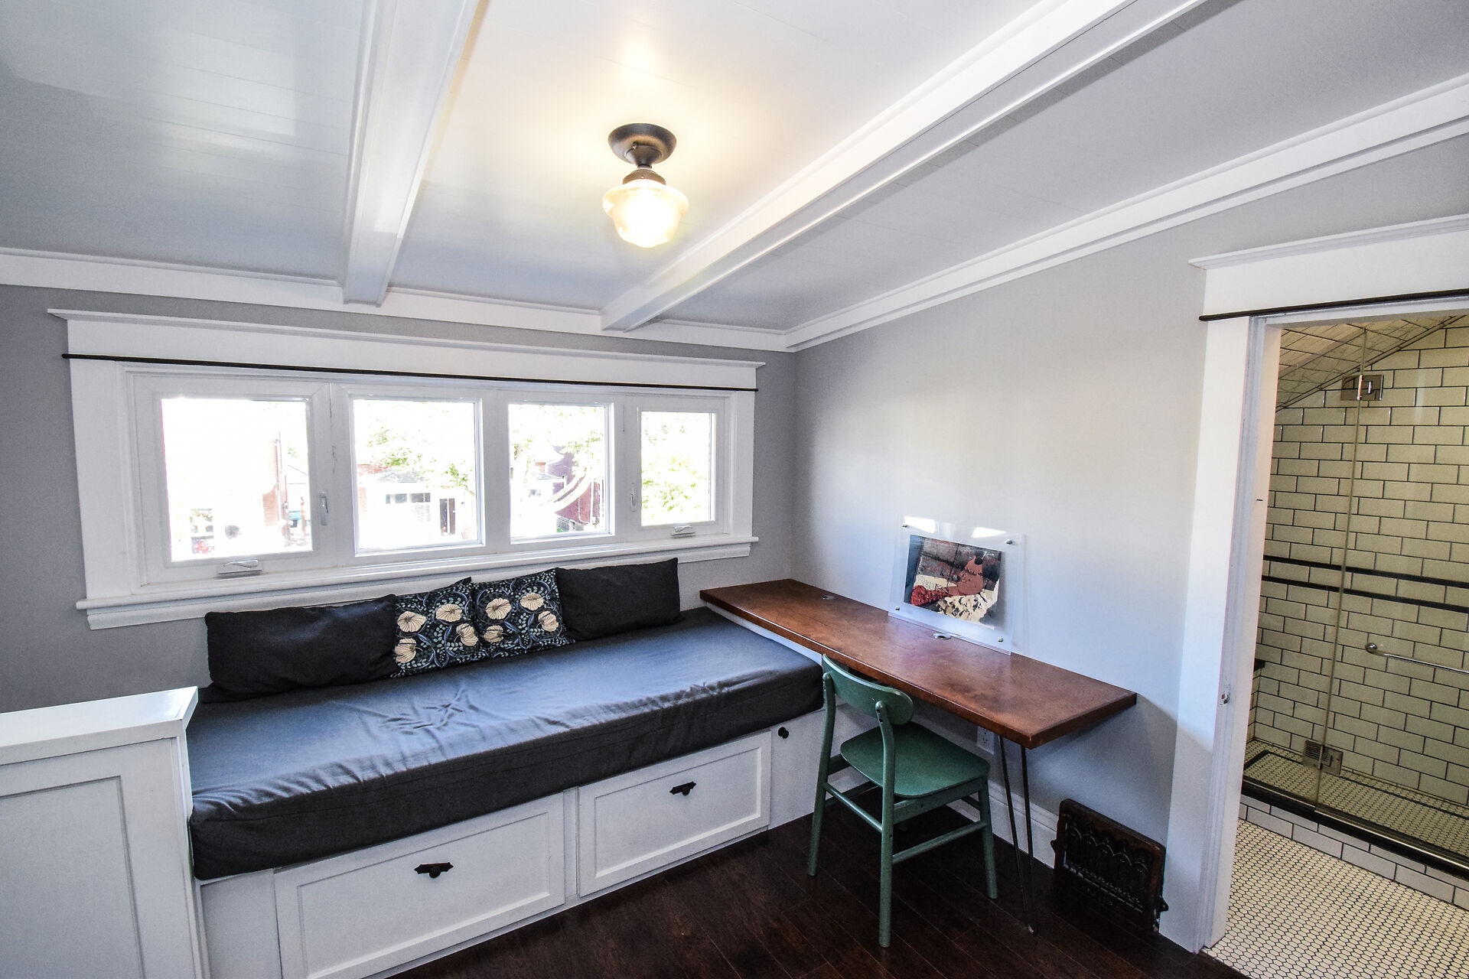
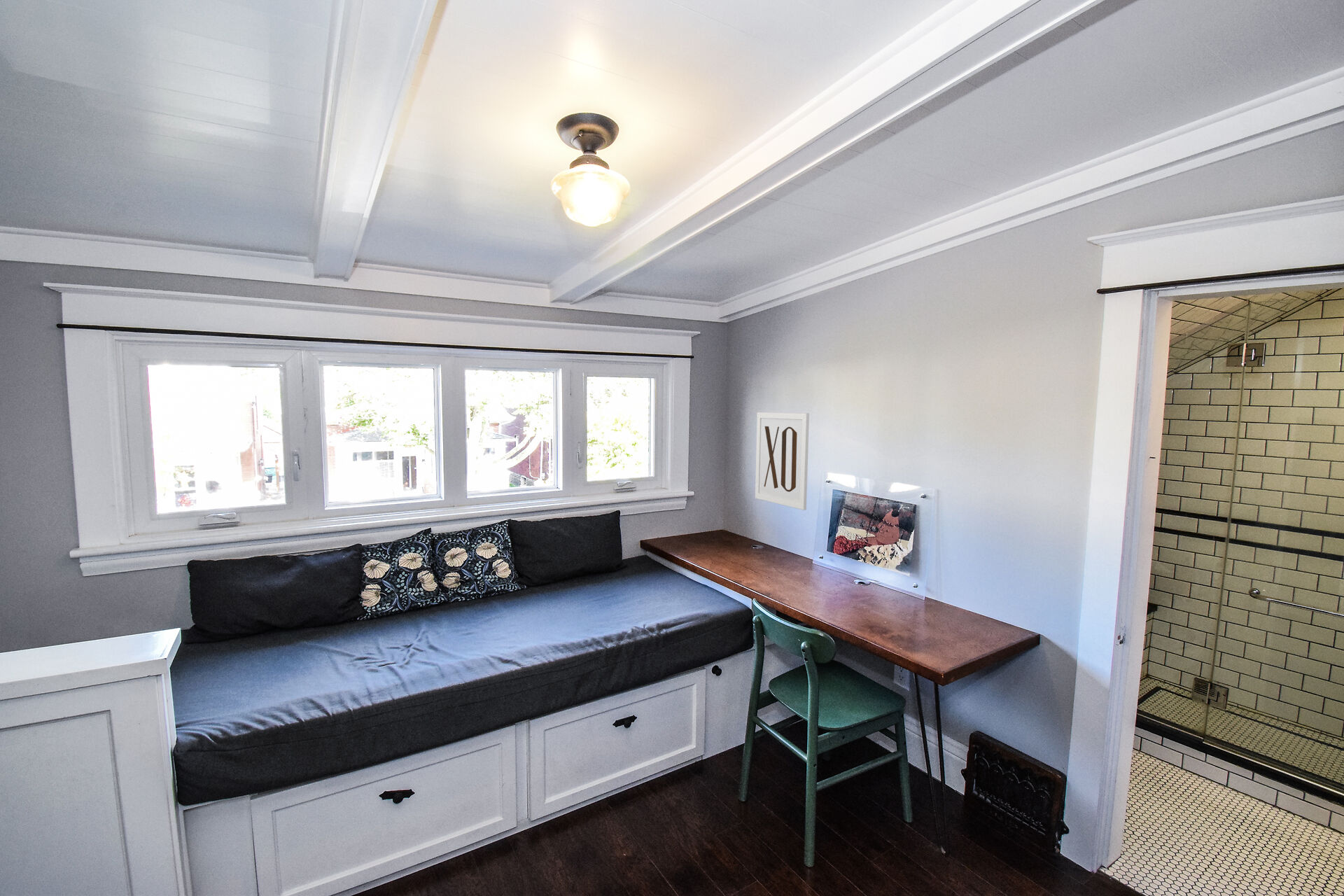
+ wall art (780, 458)
